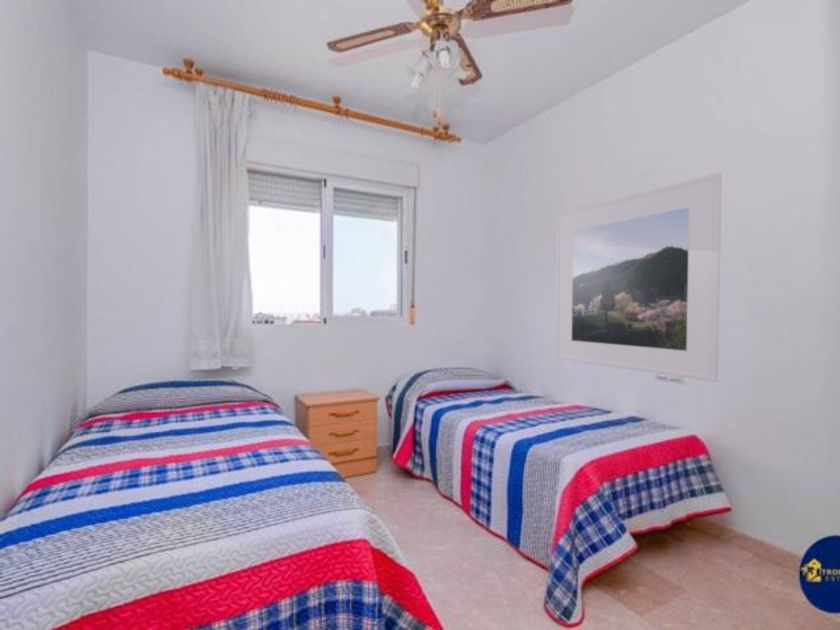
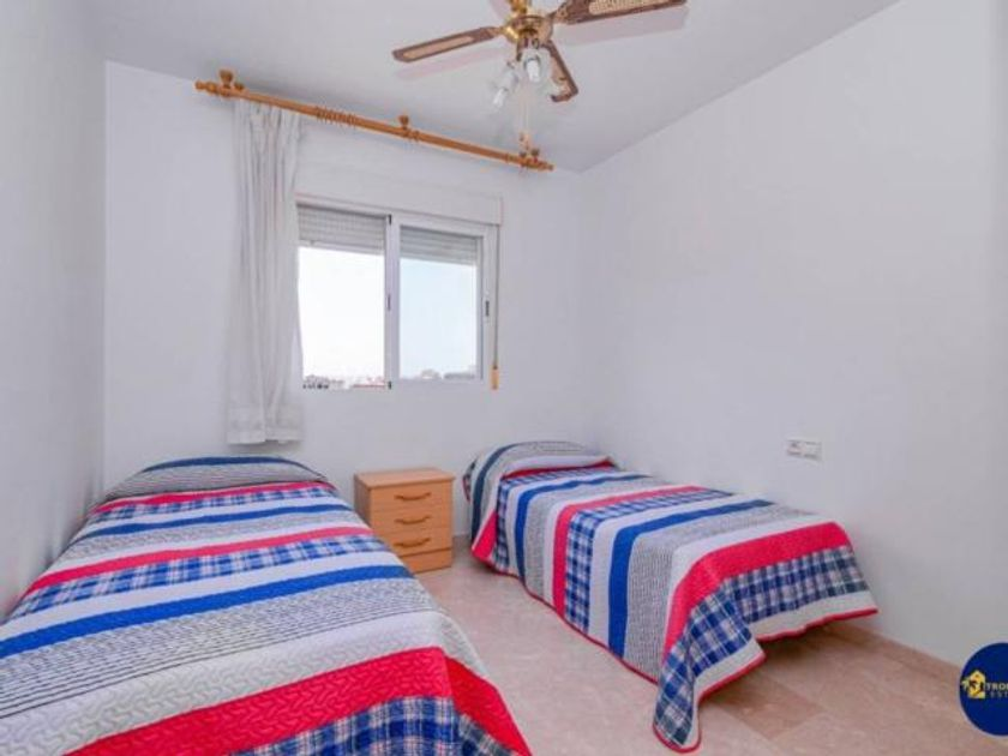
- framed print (623, 283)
